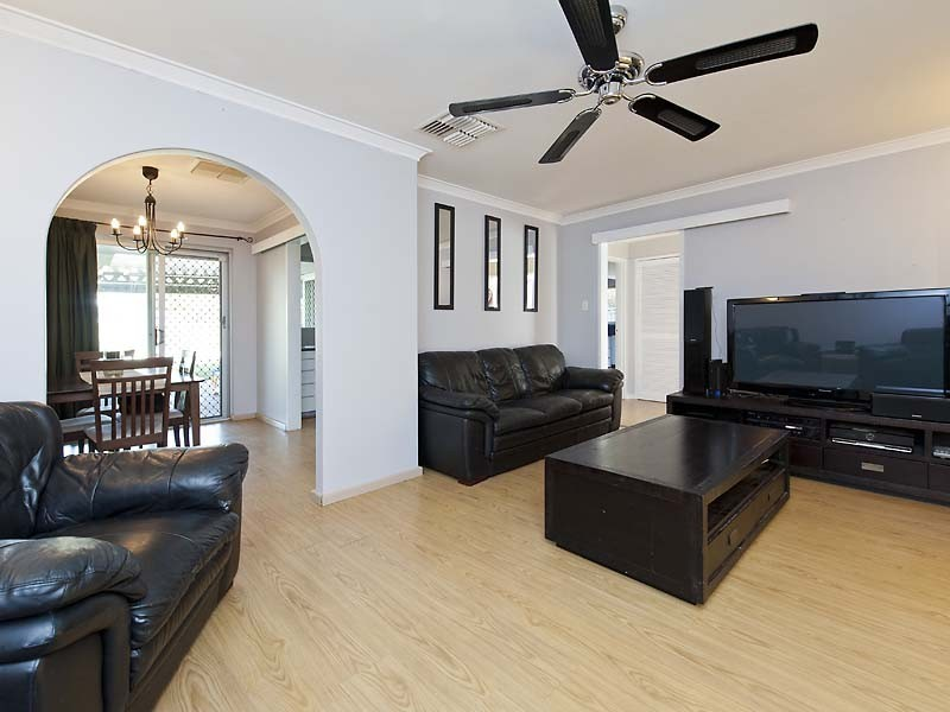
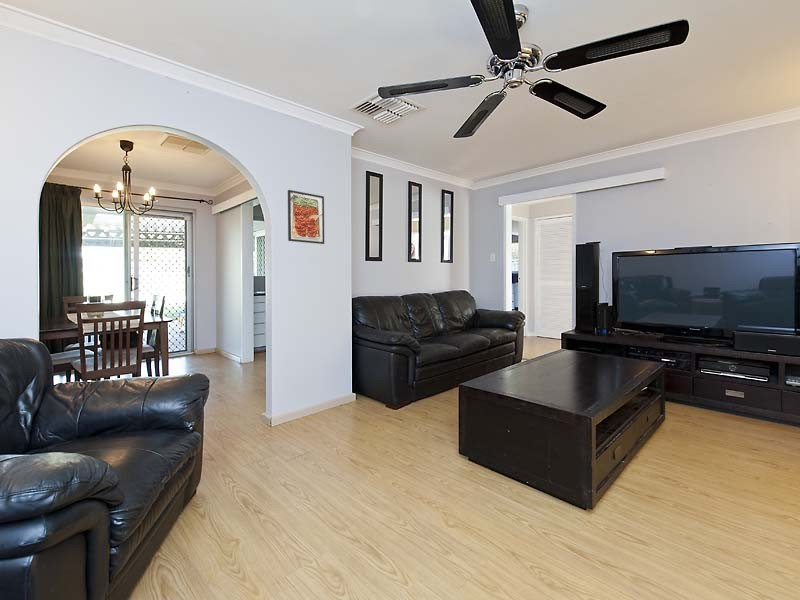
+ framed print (306, 217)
